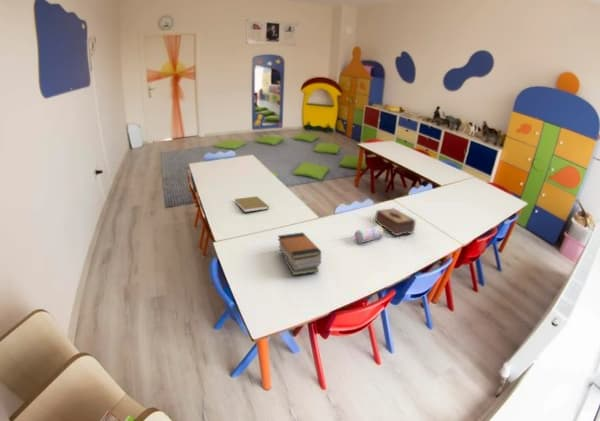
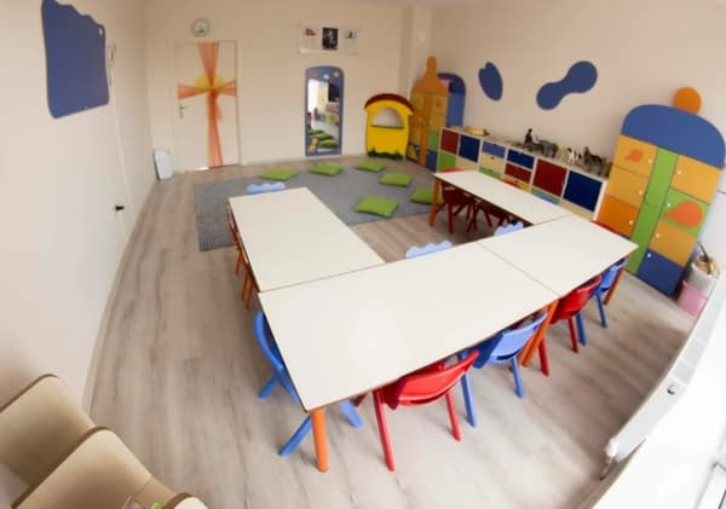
- tissue box (394, 221)
- pencil case (369, 233)
- book stack (298, 253)
- book (251, 203)
